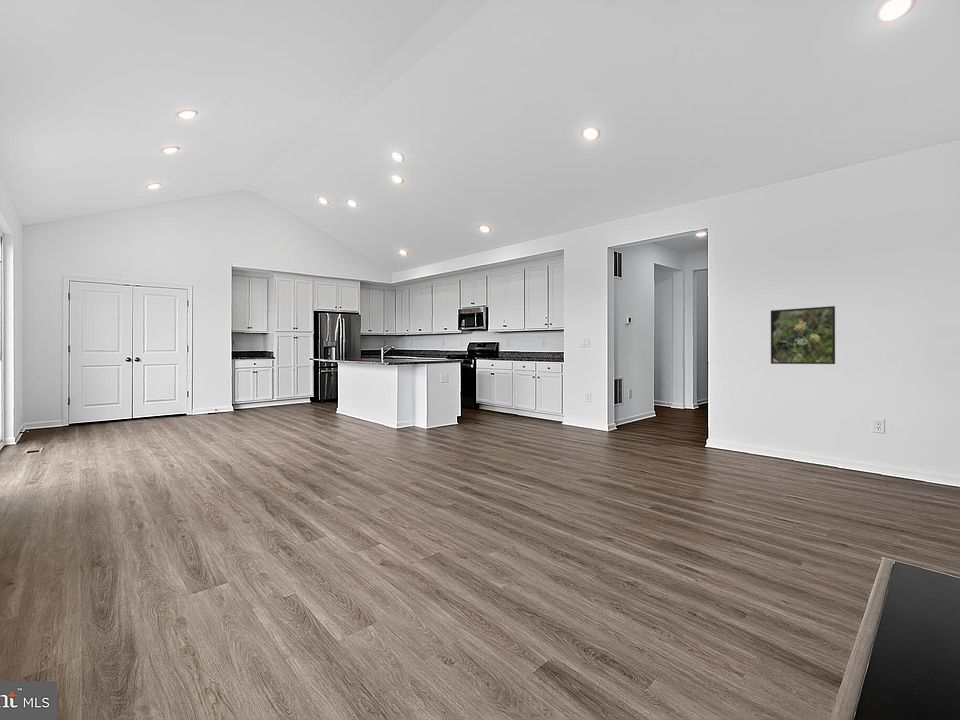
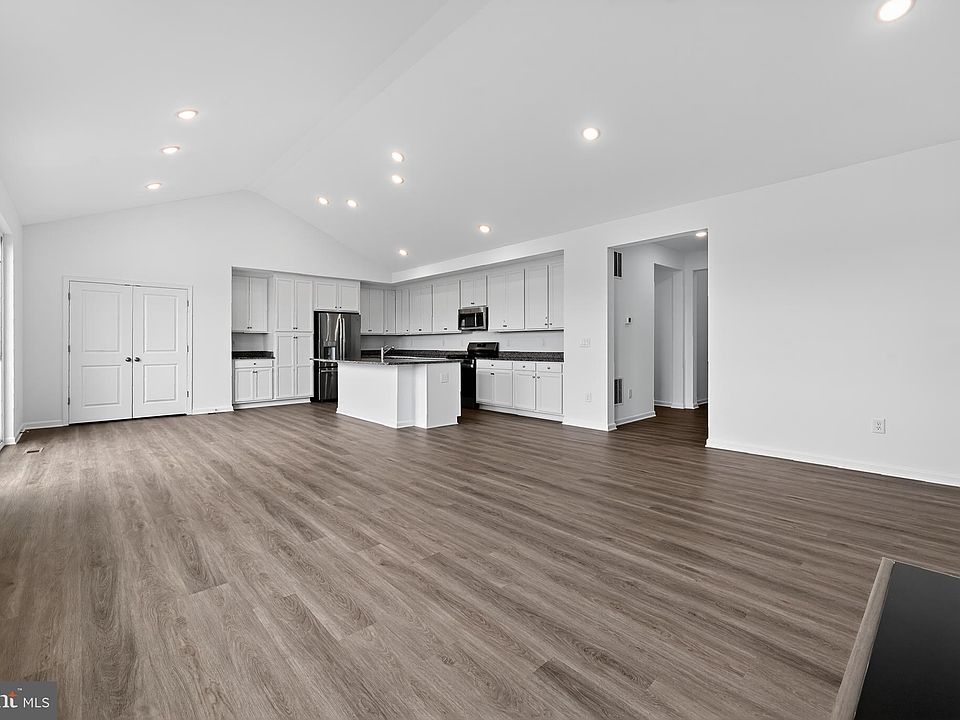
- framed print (801, 336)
